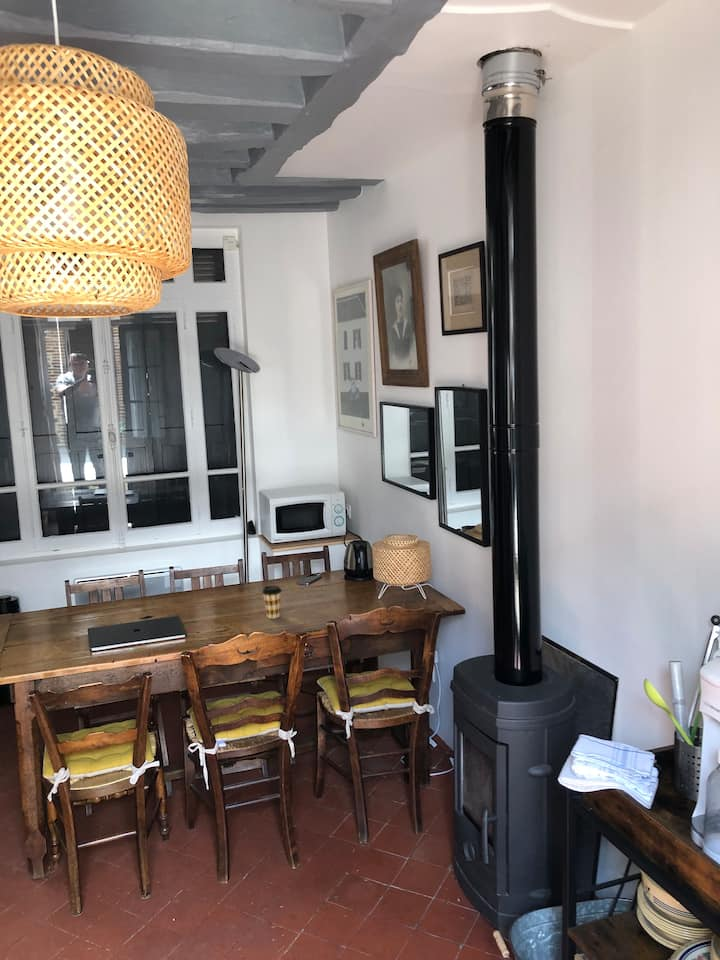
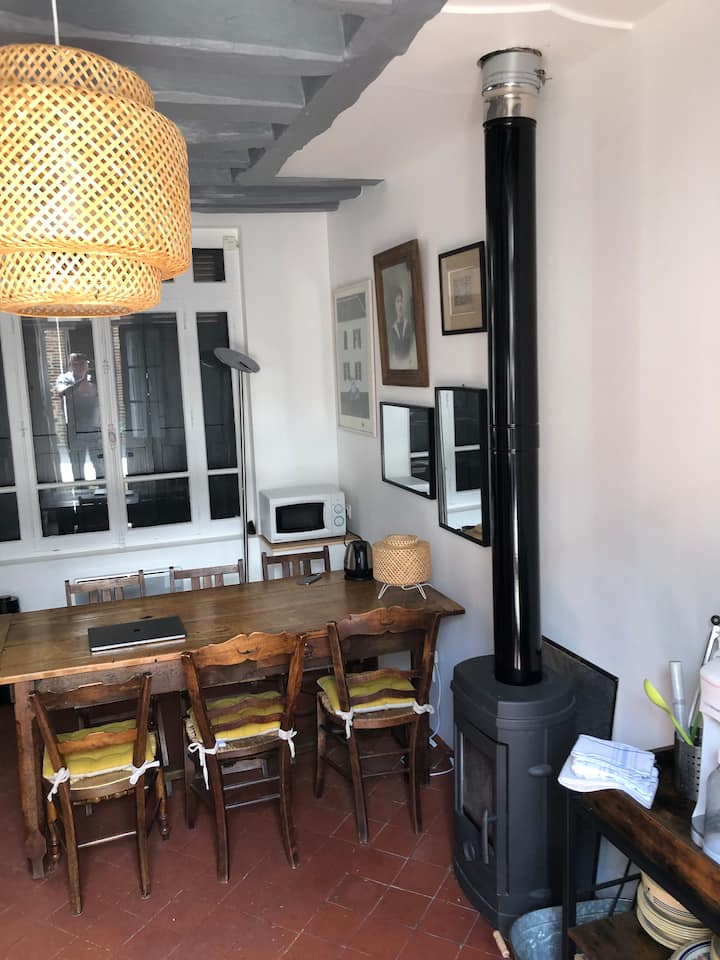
- coffee cup (272, 602)
